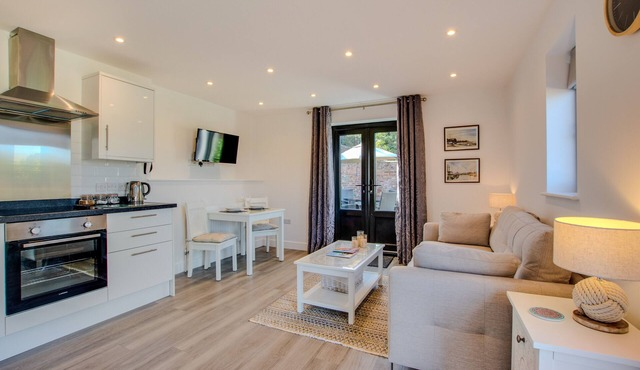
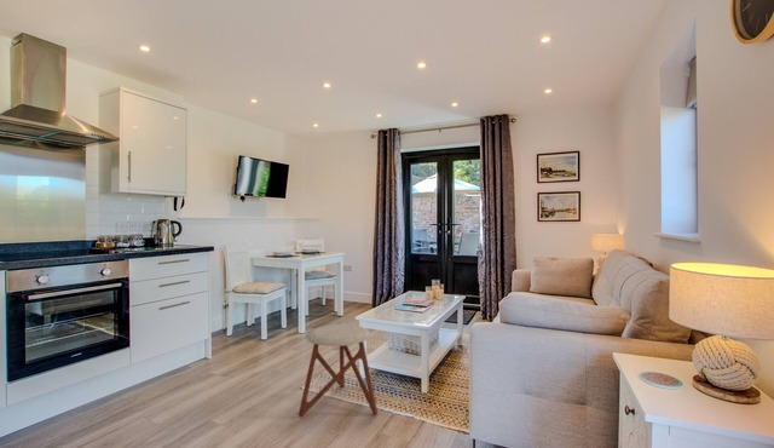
+ stool (343, 368)
